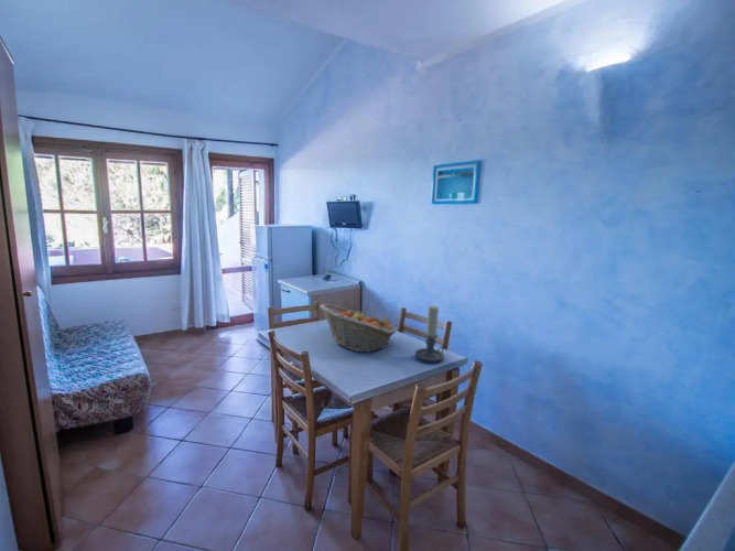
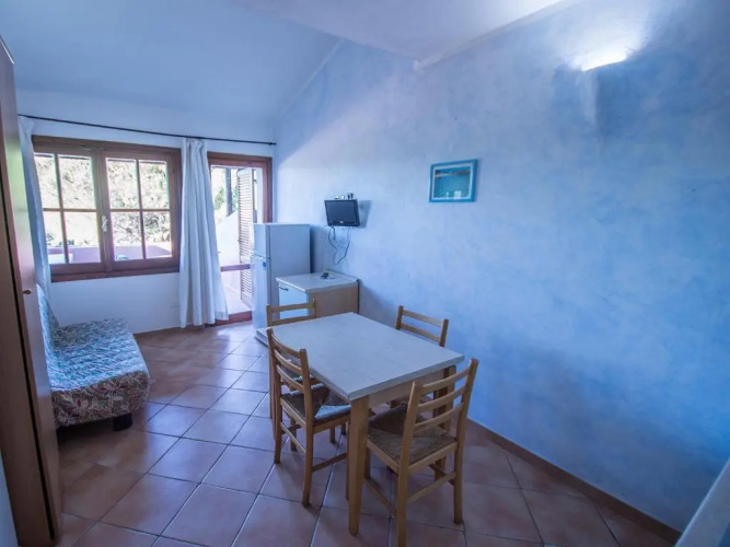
- fruit basket (357, 324)
- candle holder (433, 332)
